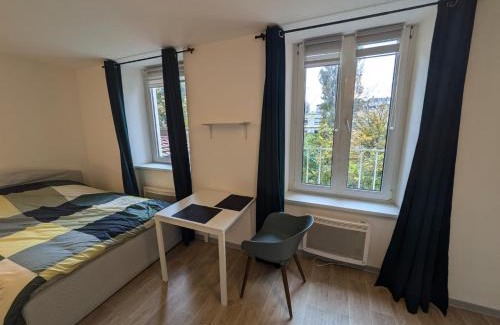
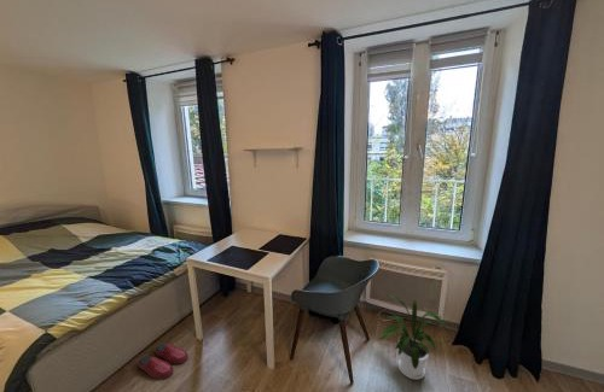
+ house plant (411, 338)
+ slippers (163, 357)
